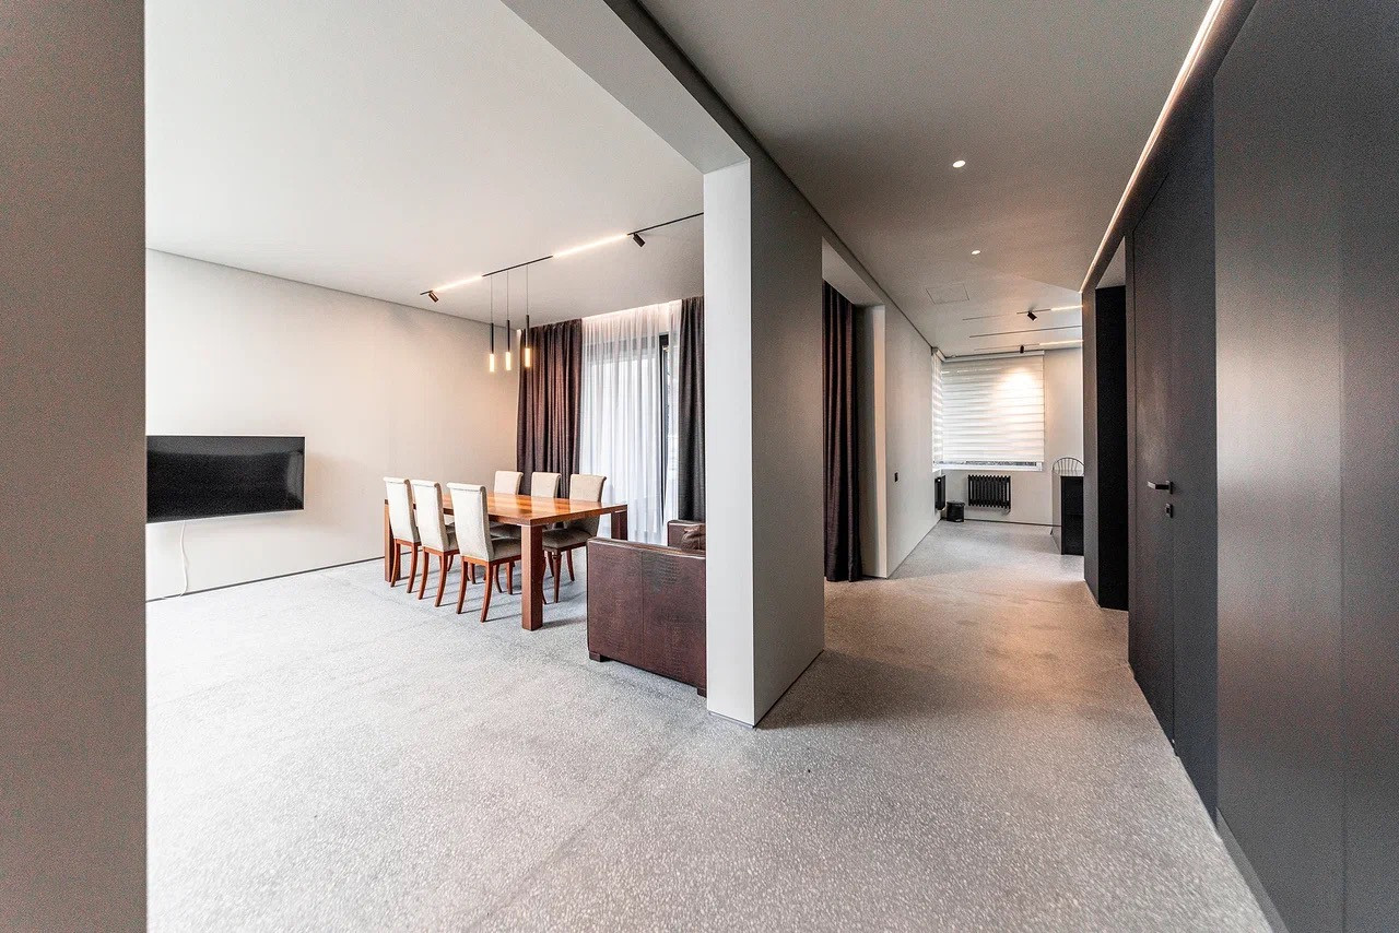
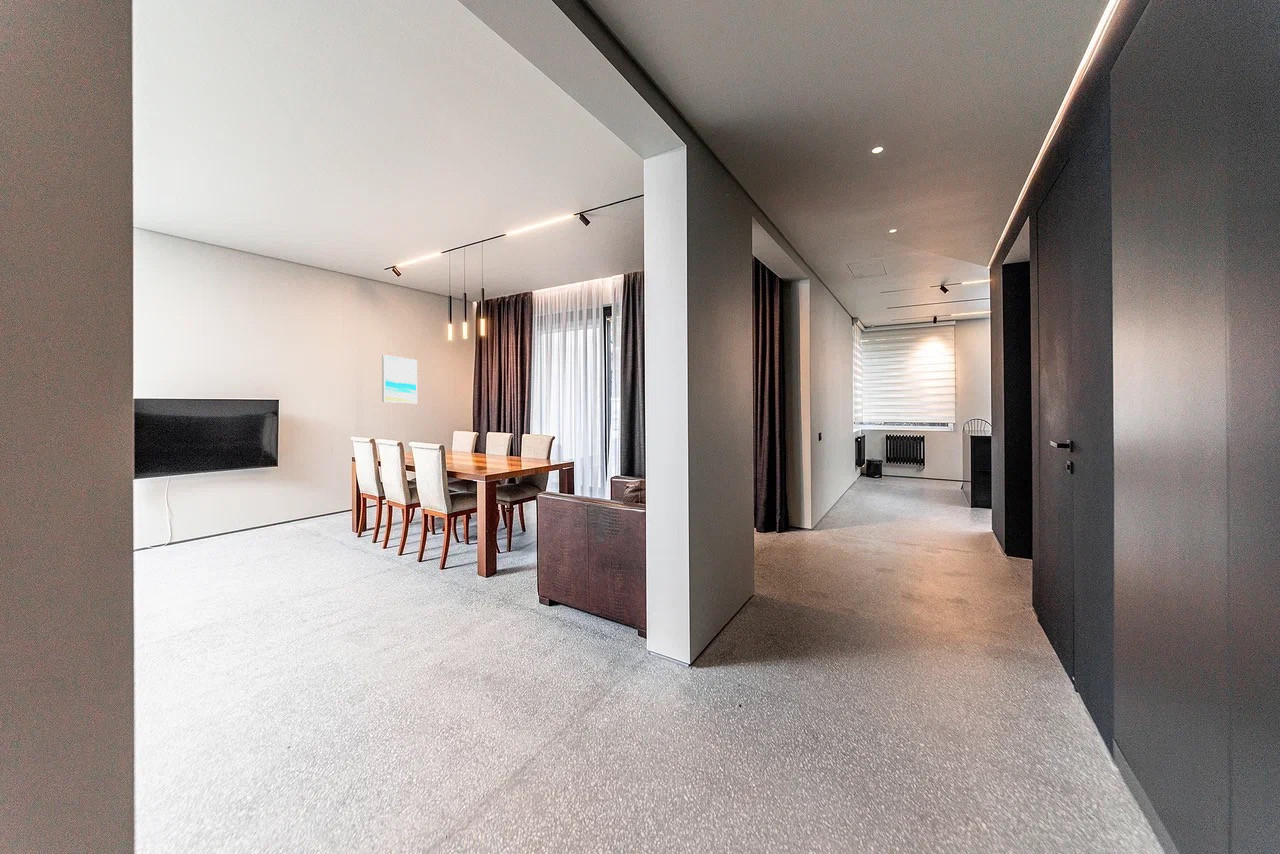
+ wall art (400, 380)
